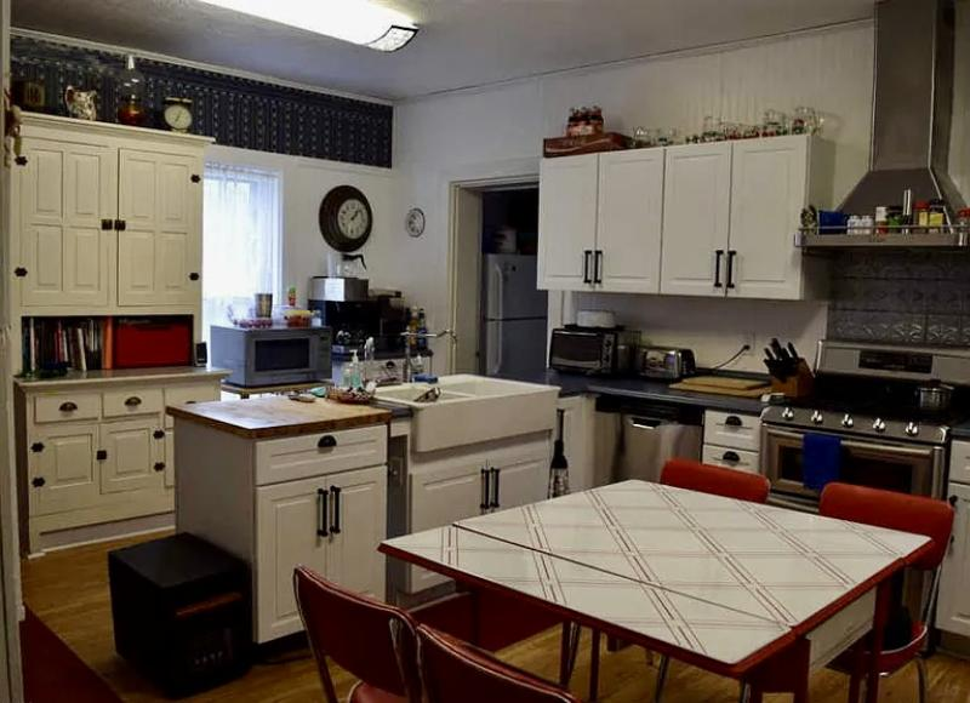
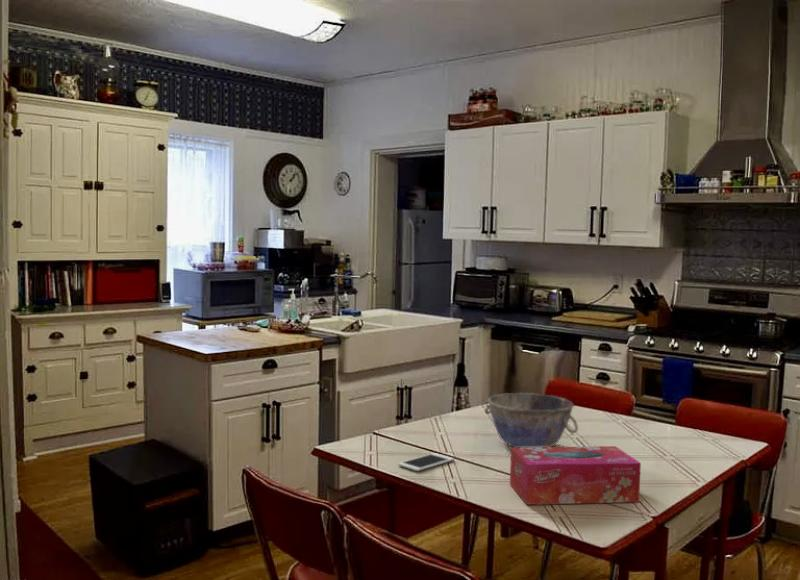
+ cell phone (426, 461)
+ tissue box (573, 474)
+ bowl (529, 423)
